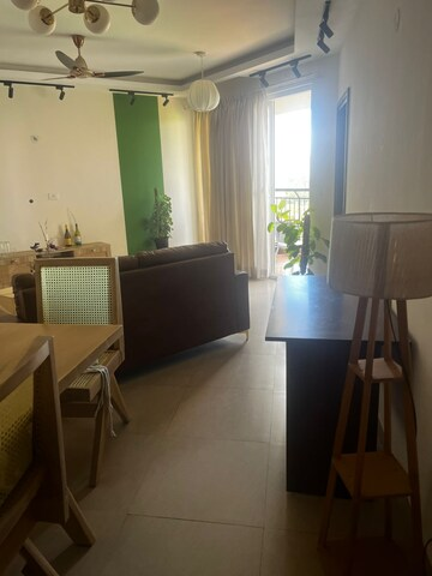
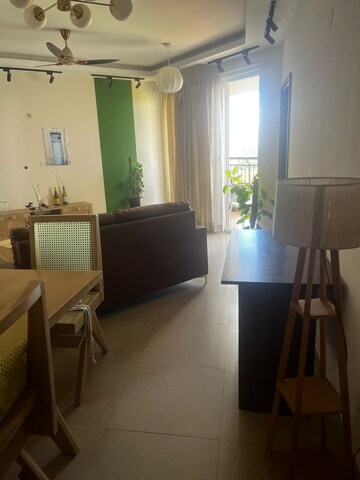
+ wall art (56, 146)
